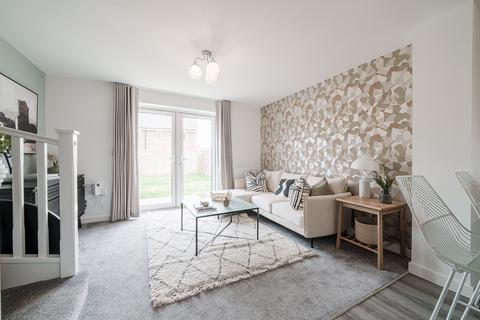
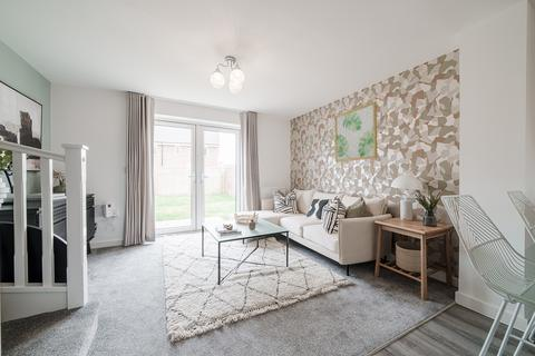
+ wall art (353, 135)
